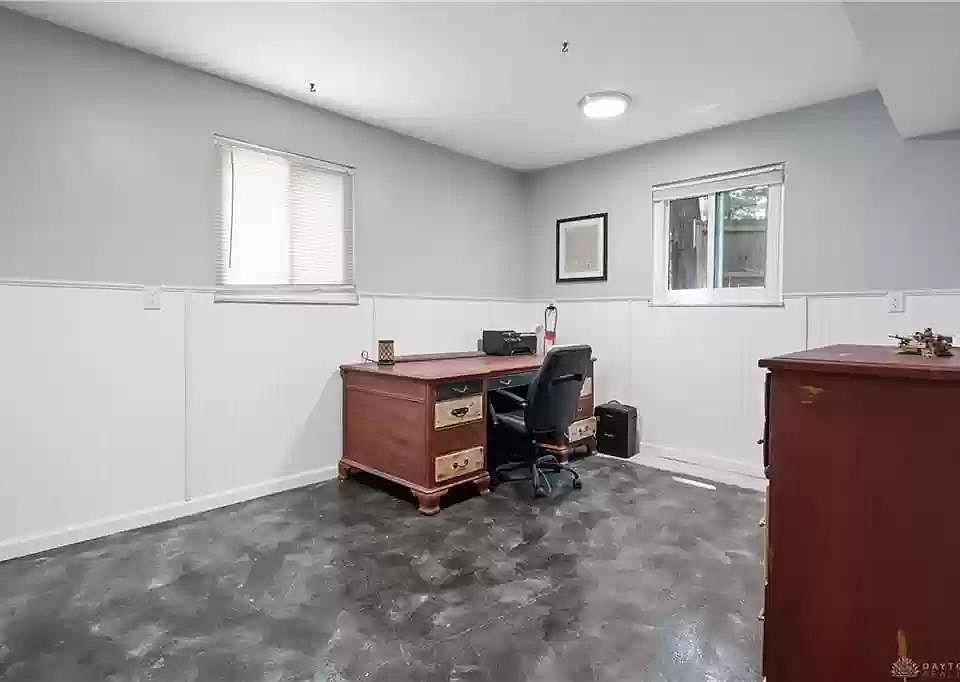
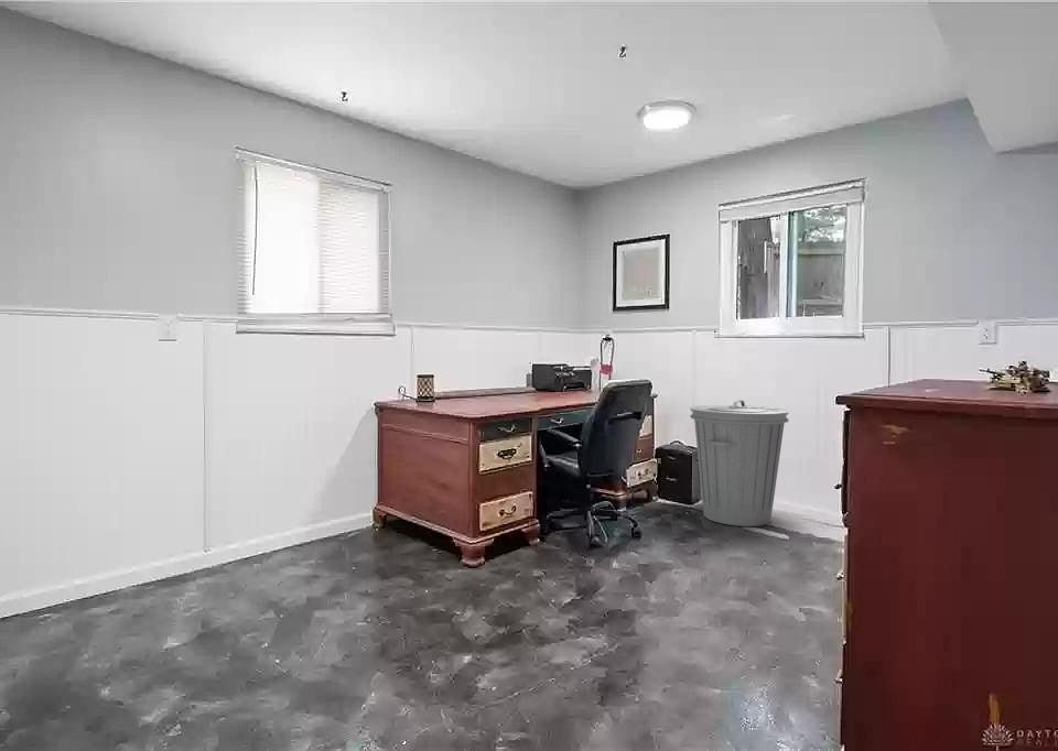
+ trash can (736, 458)
